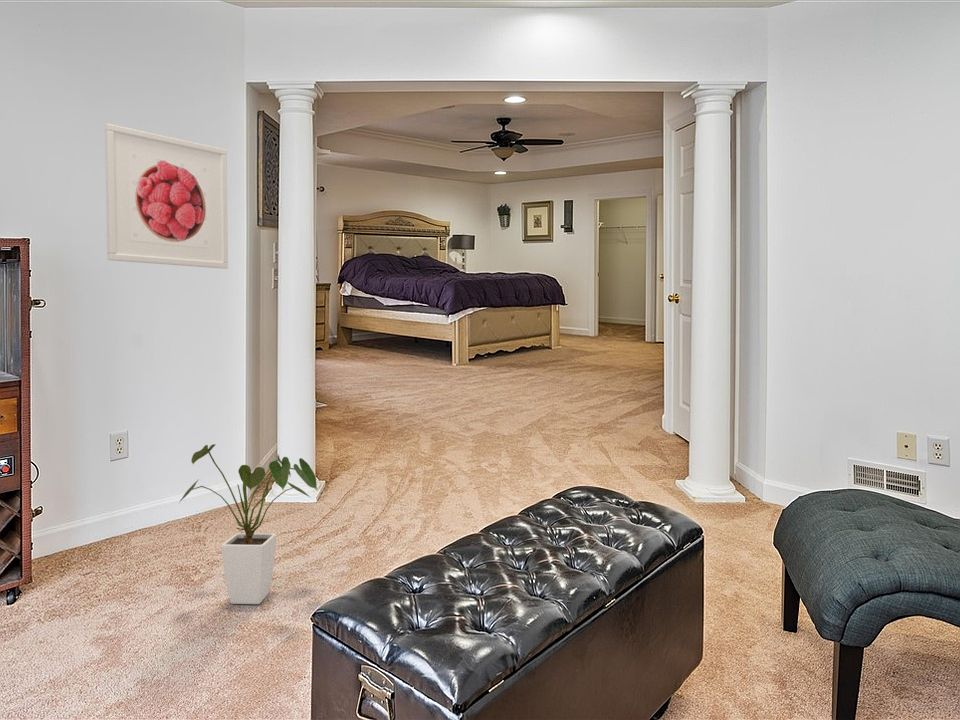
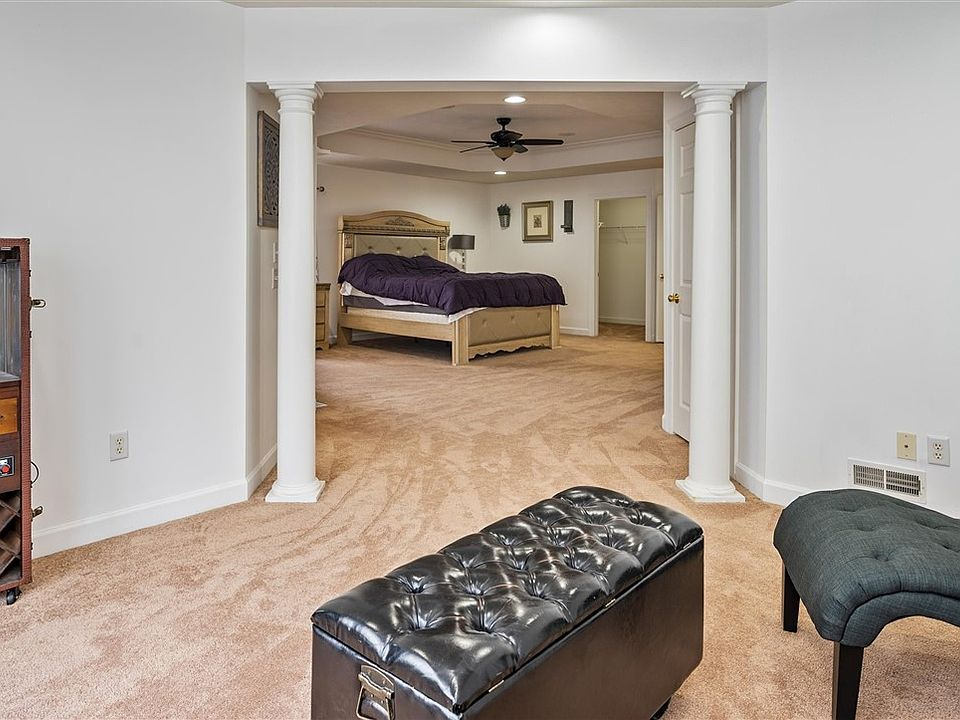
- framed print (170, 201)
- house plant (246, 526)
